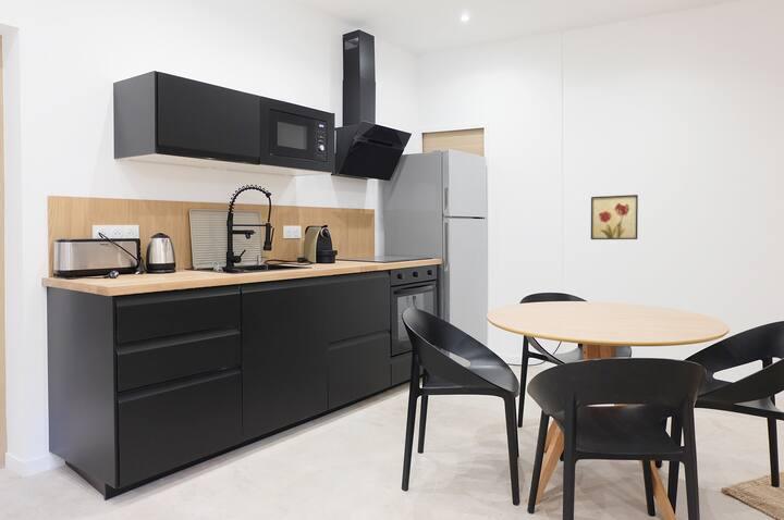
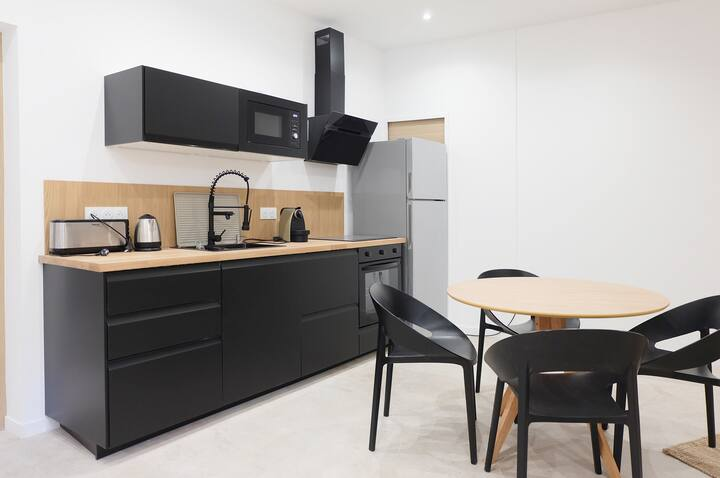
- wall art (613, 218)
